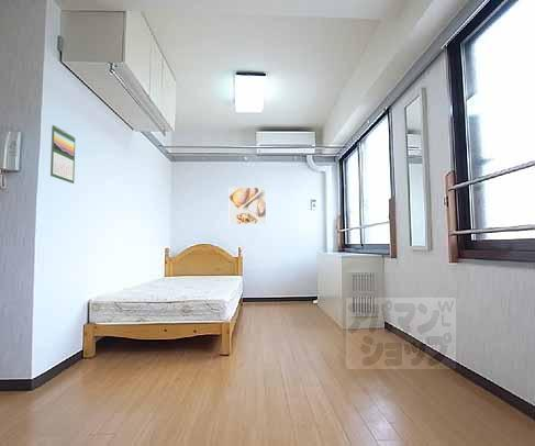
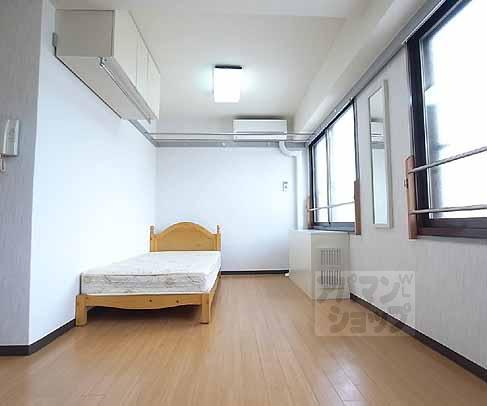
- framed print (247, 205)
- calendar (63, 155)
